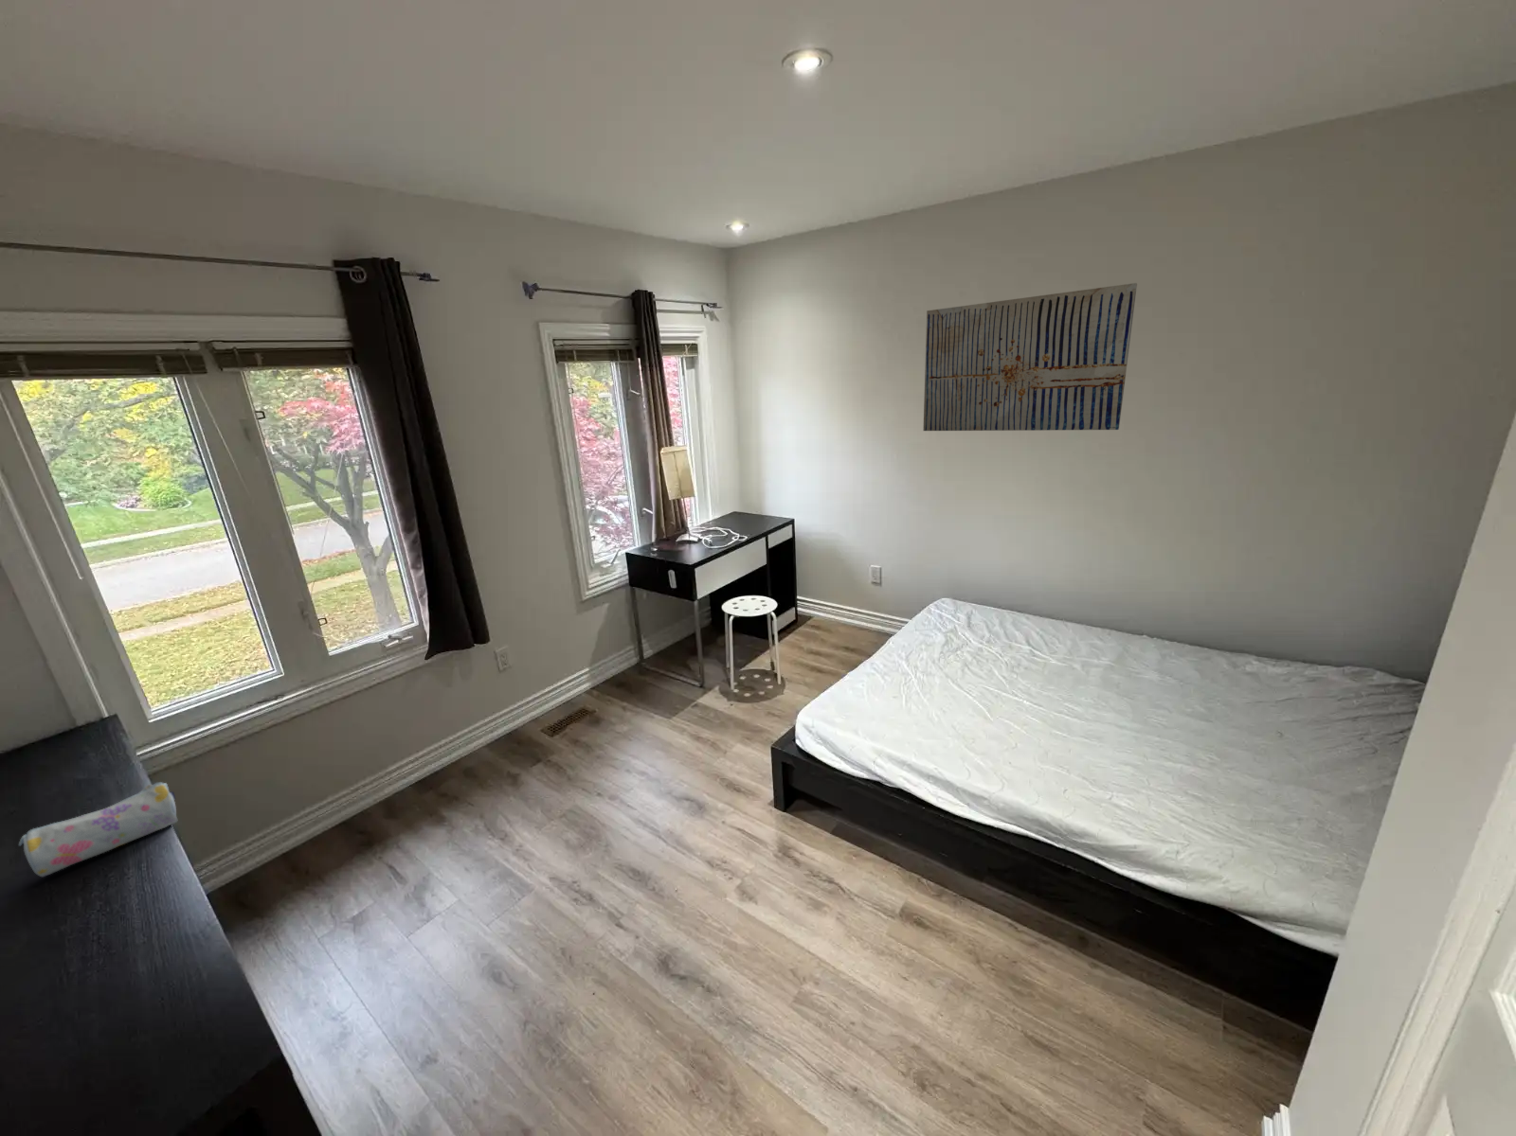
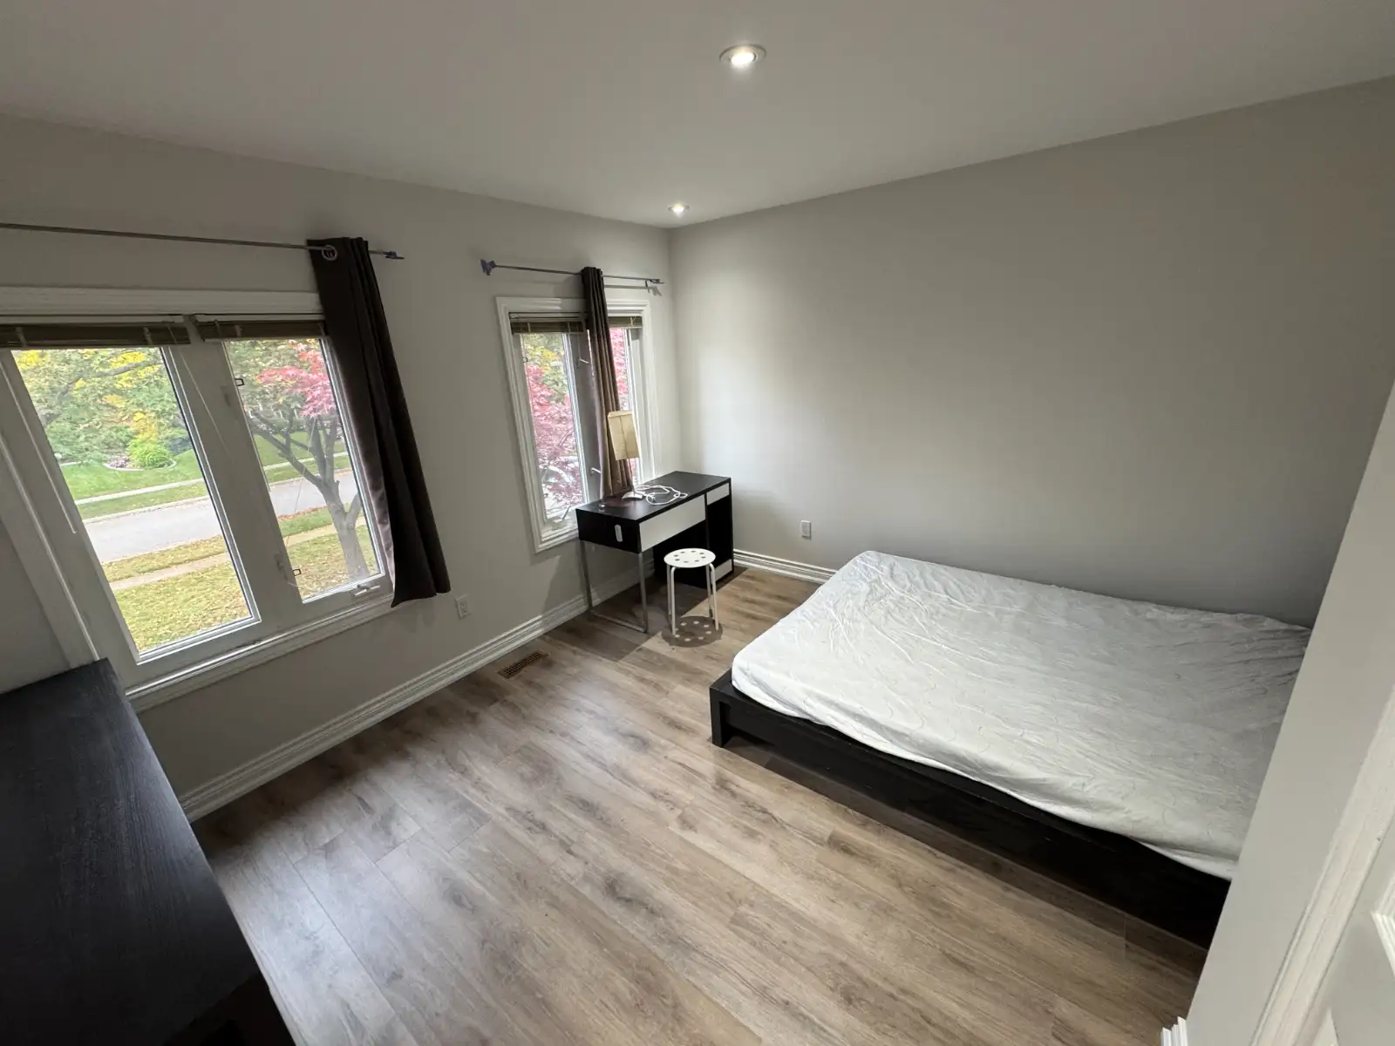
- wall art (1017, 366)
- pencil case (105, 827)
